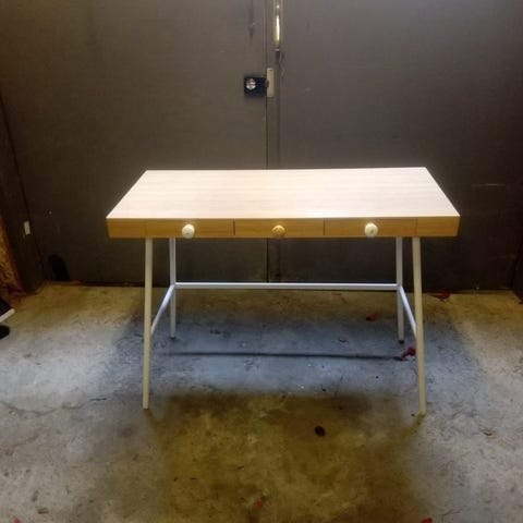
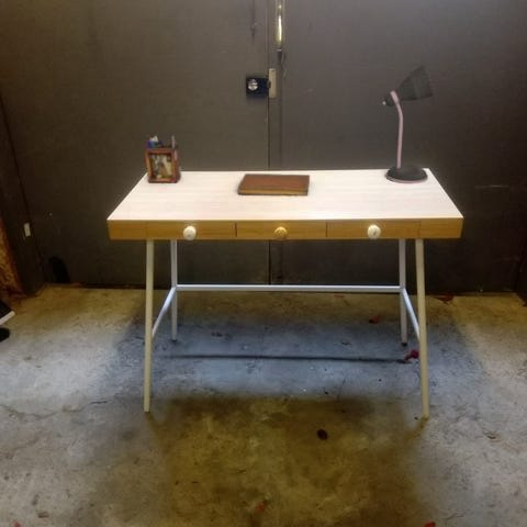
+ notebook (274, 183)
+ desk lamp (402, 124)
+ desk organizer (162, 157)
